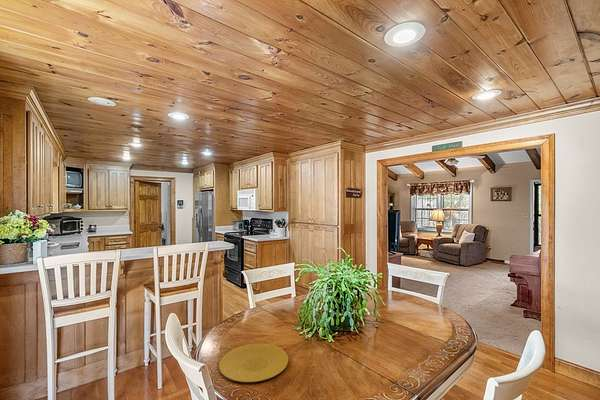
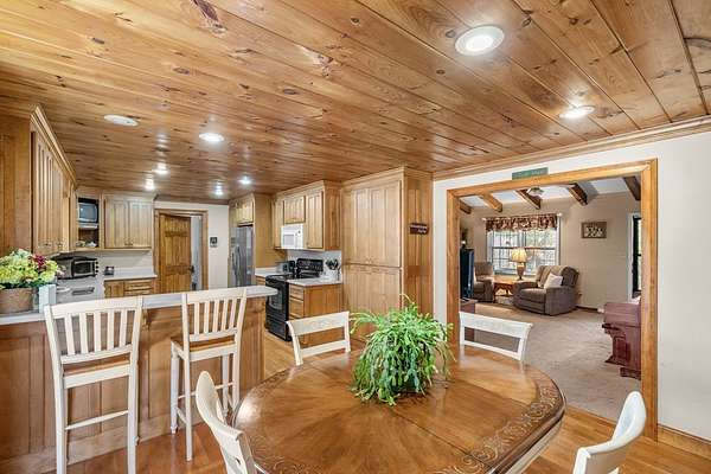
- plate (254, 361)
